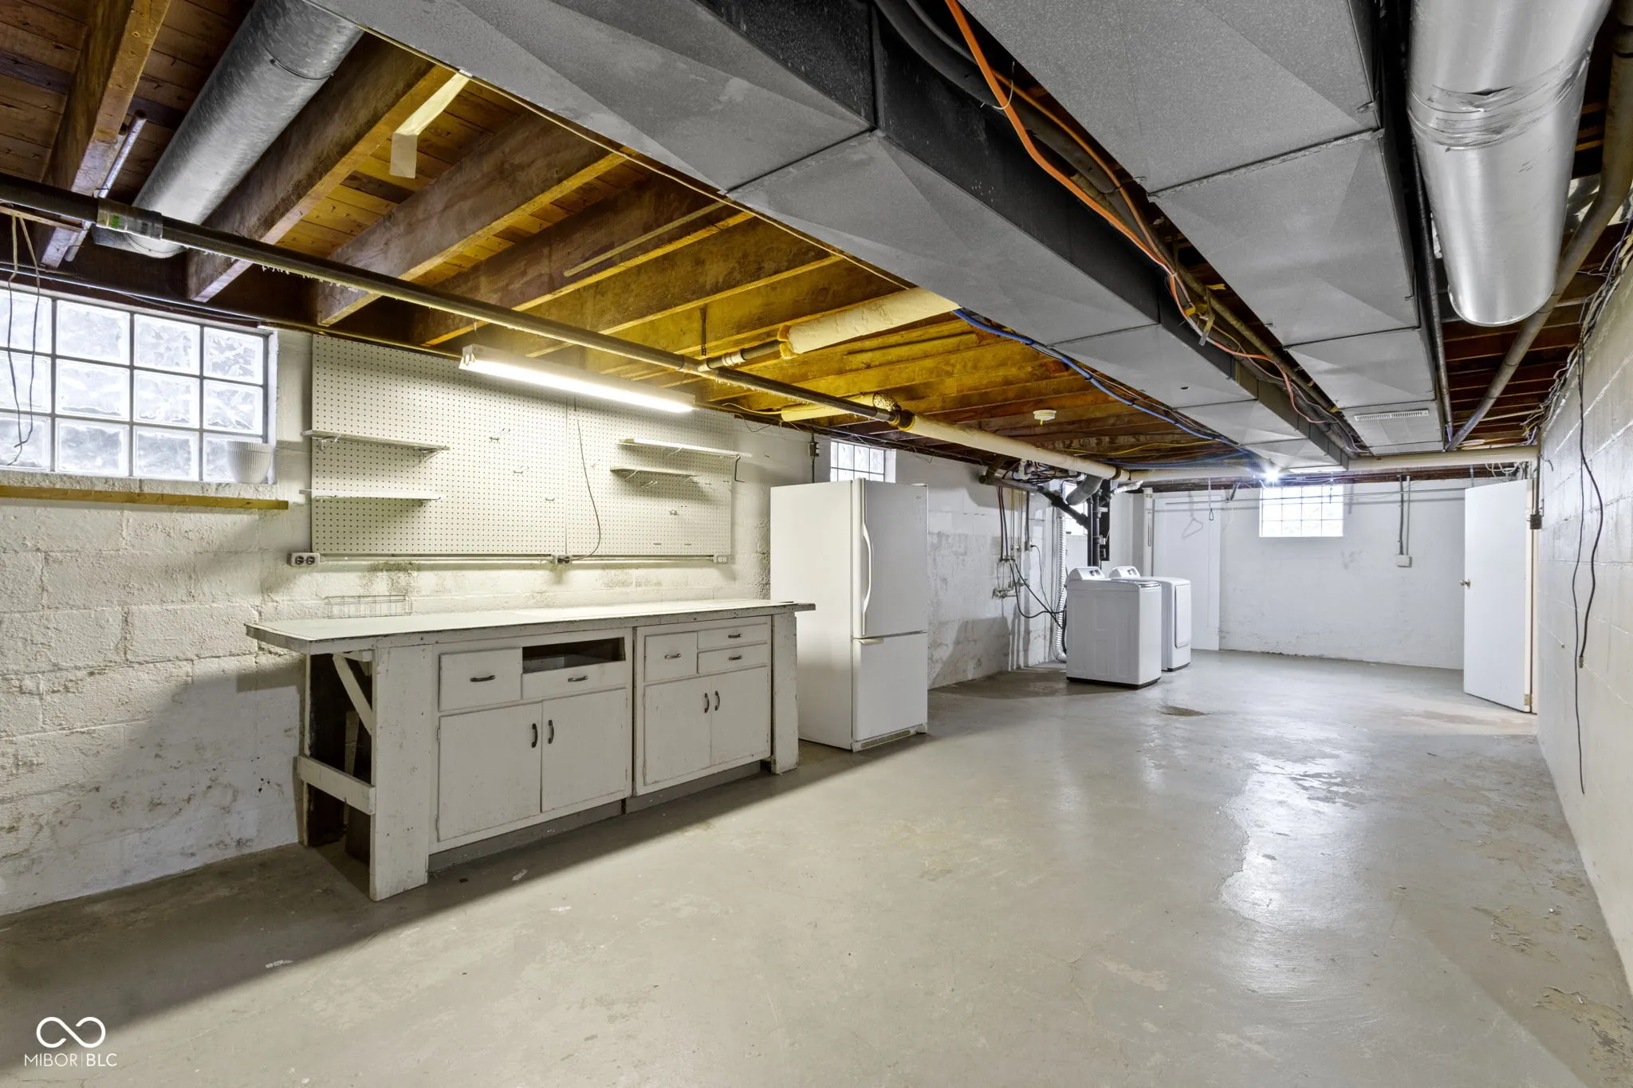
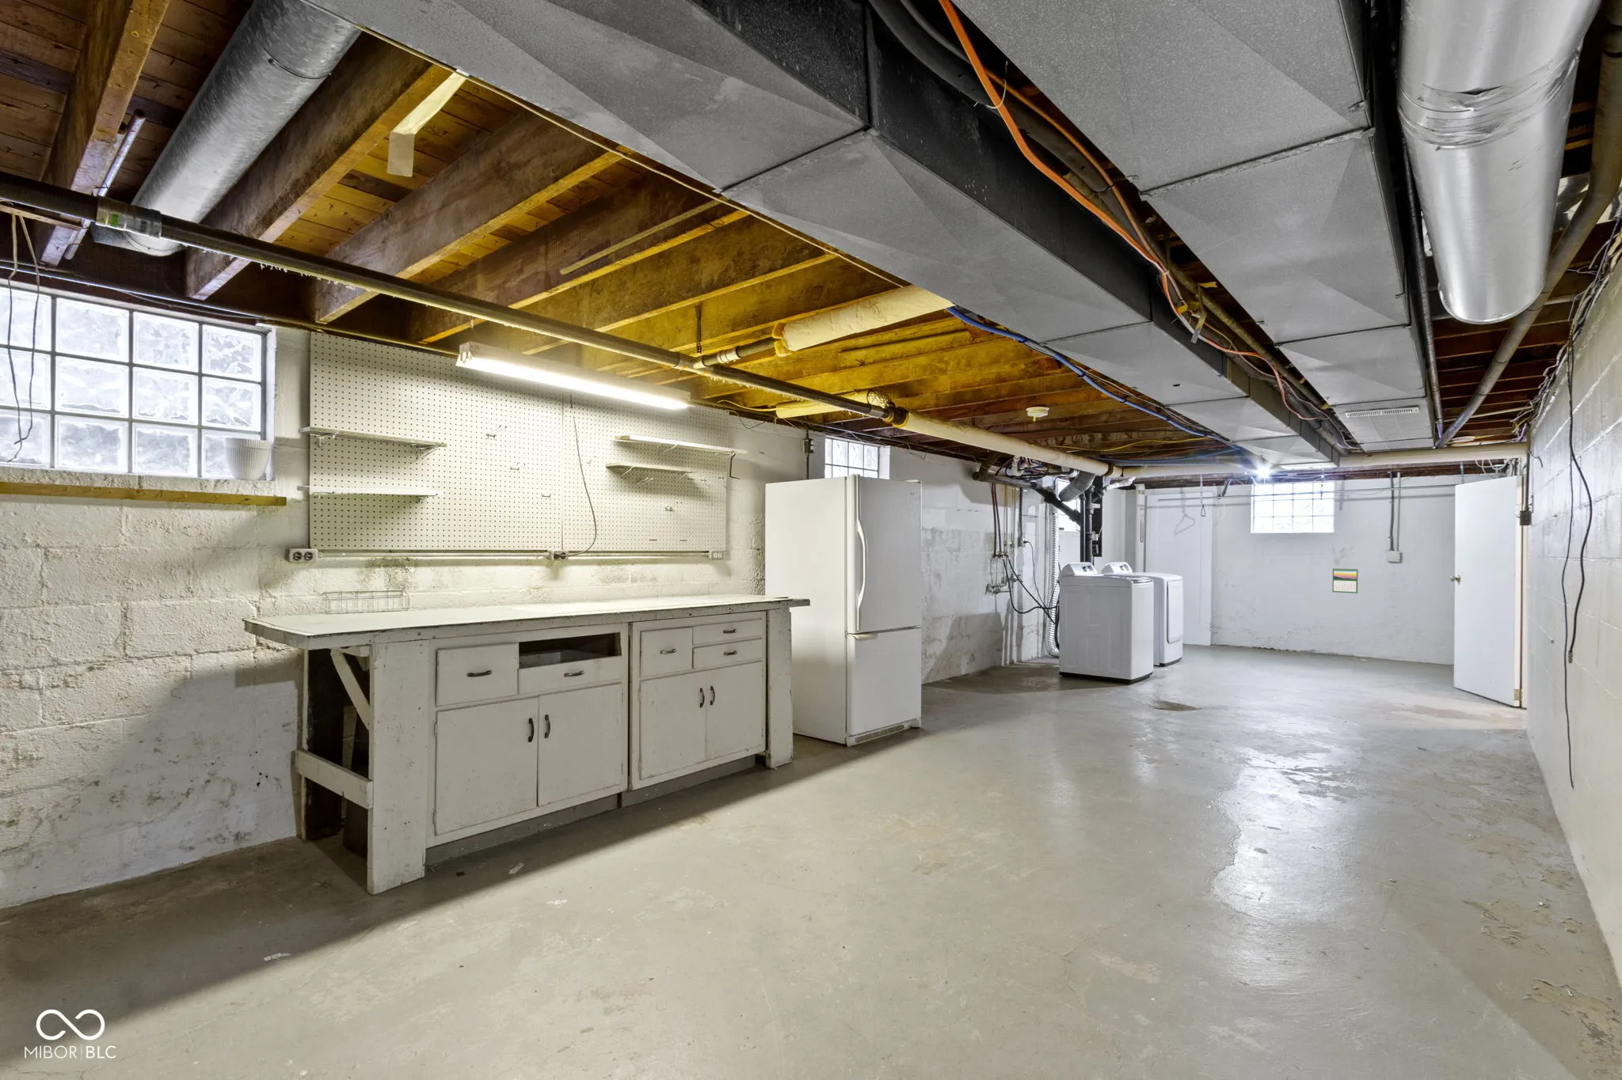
+ calendar (1345, 580)
